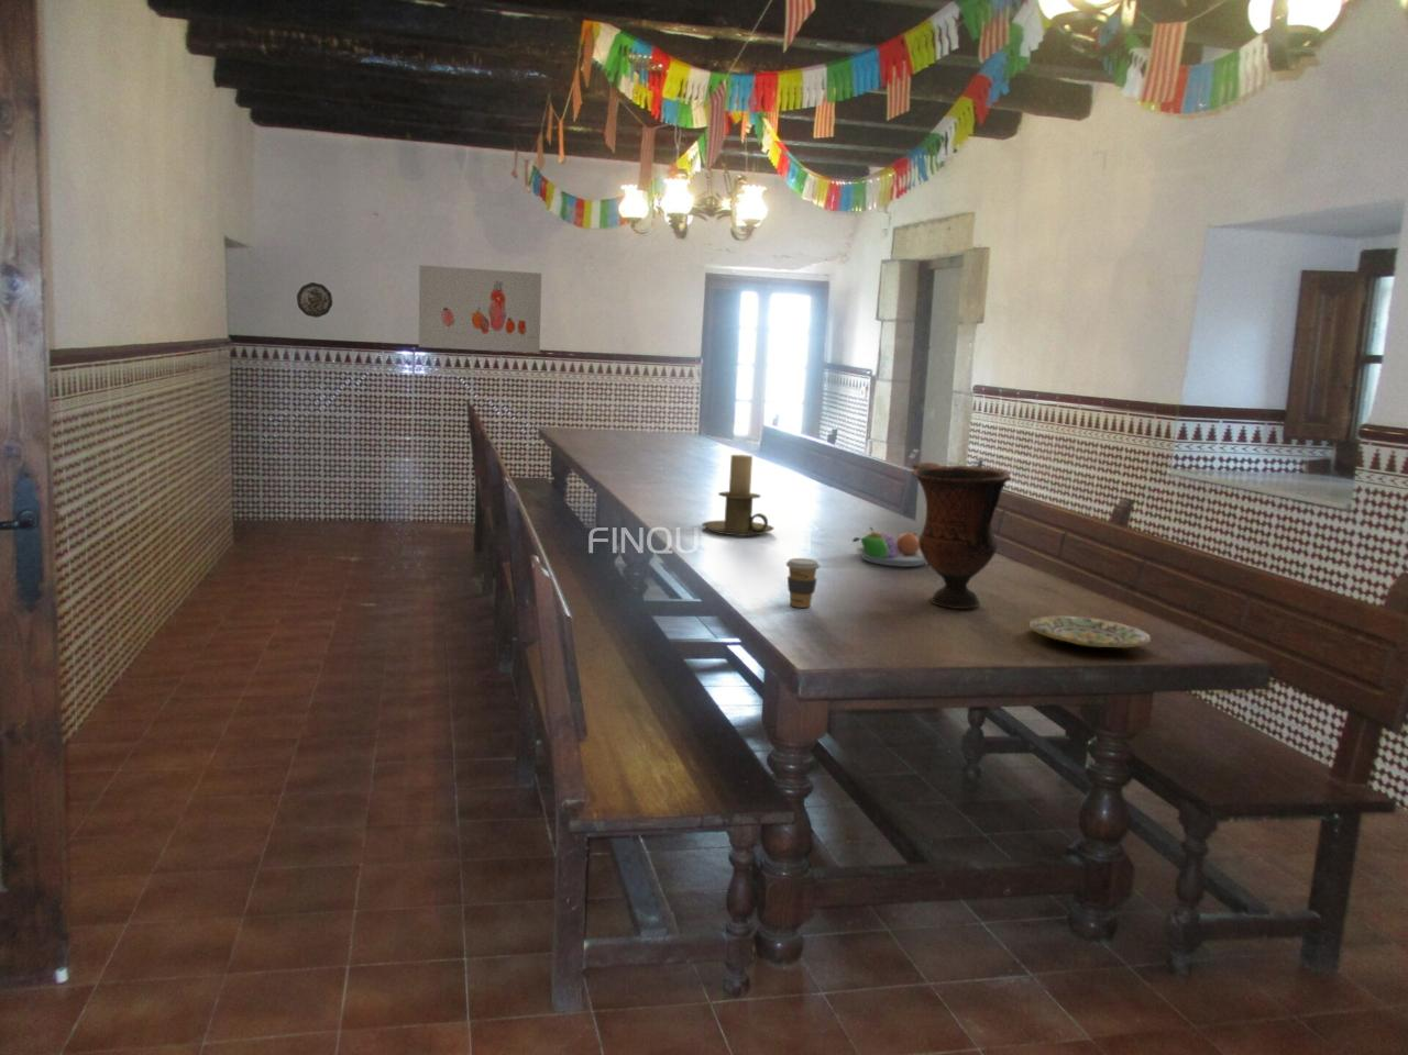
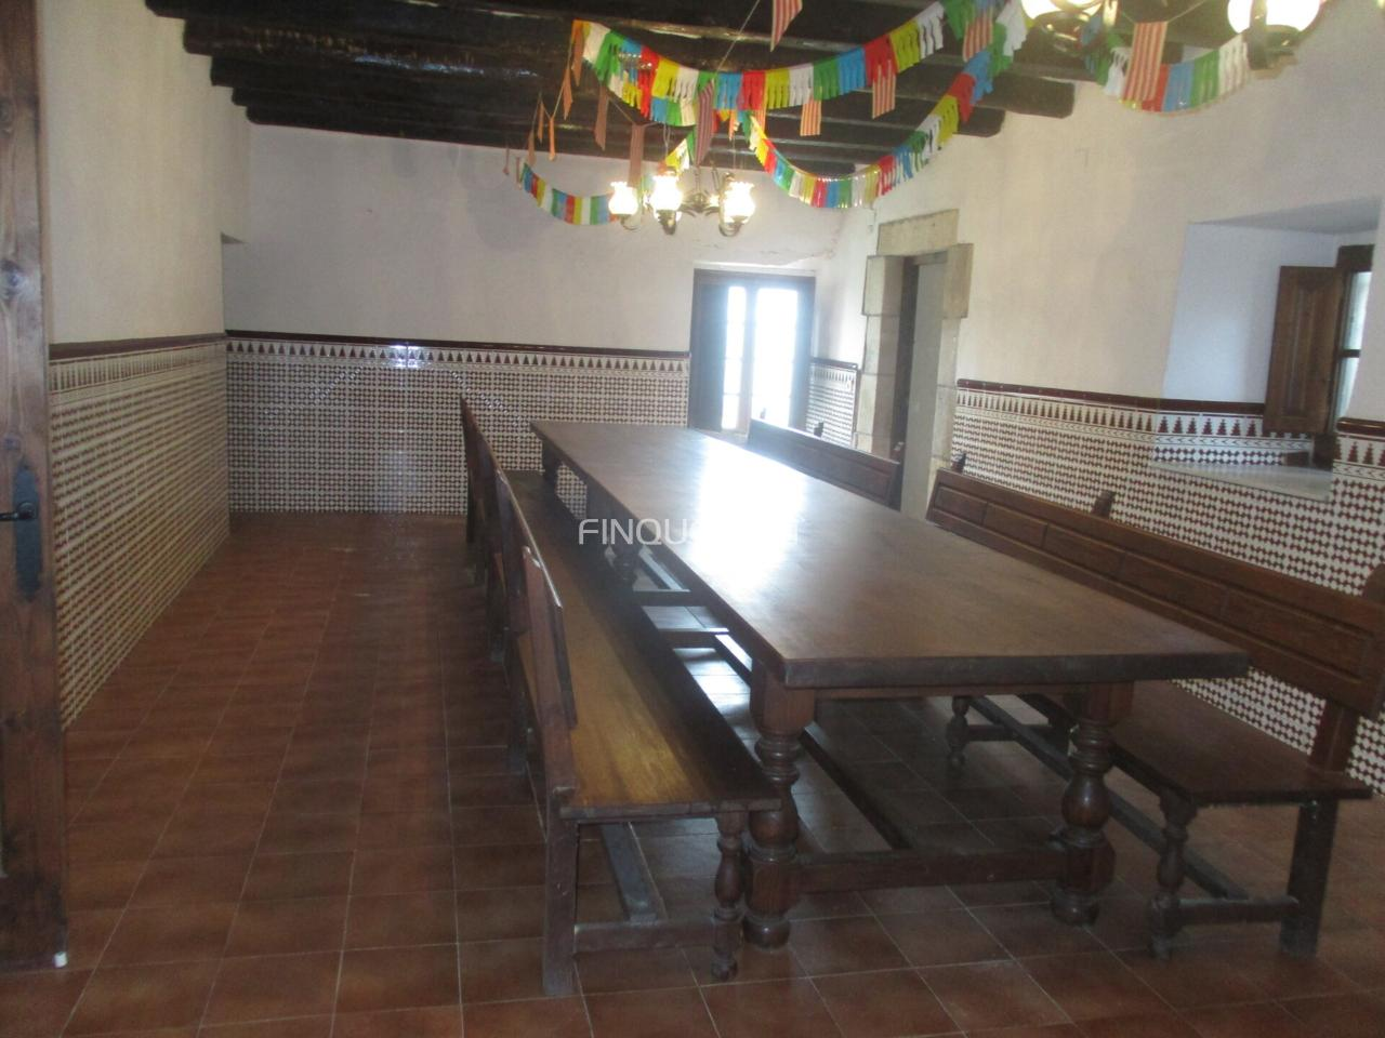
- coffee cup (800, 583)
- fruit bowl (891, 545)
- vase (955, 537)
- plate (1088, 635)
- candle holder (739, 492)
- decorative plate (315, 300)
- wall art (480, 310)
